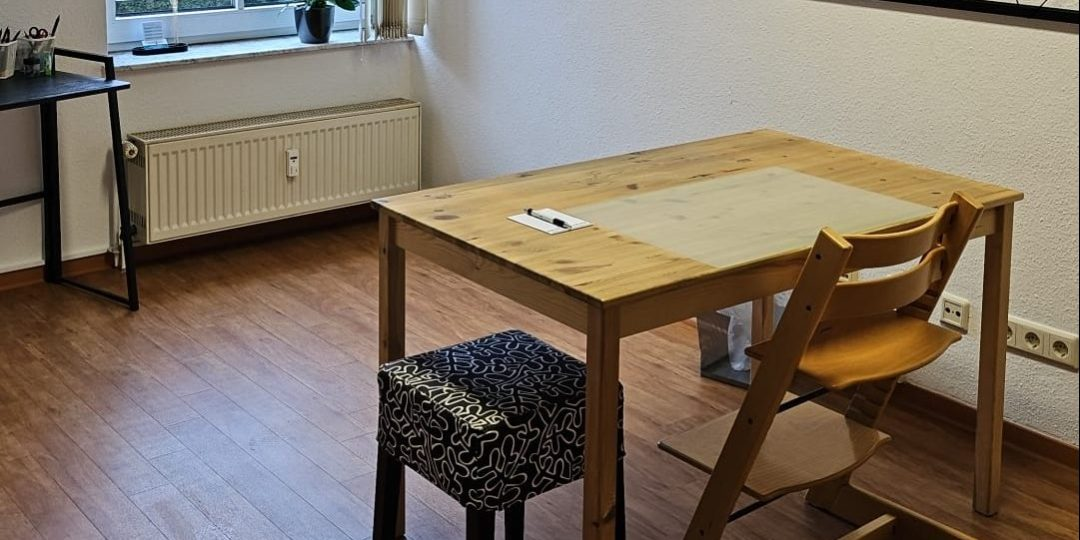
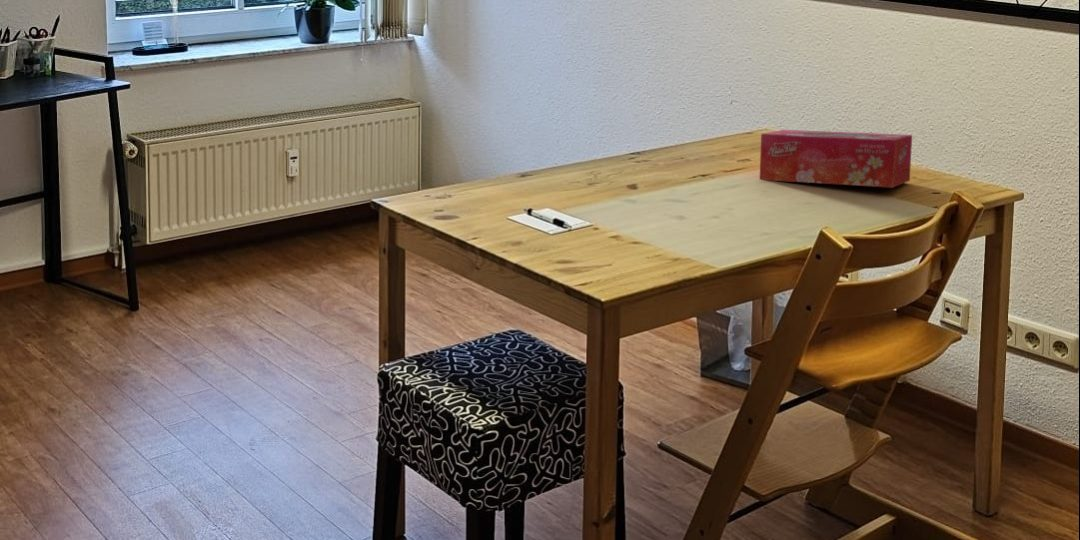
+ tissue box (835, 157)
